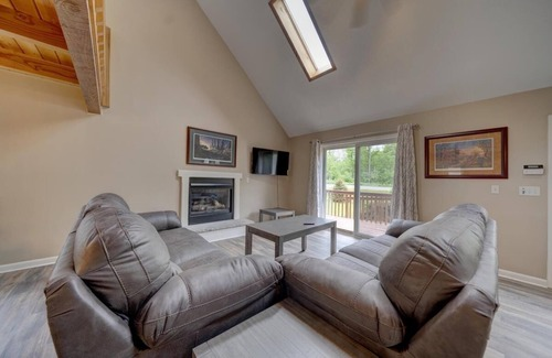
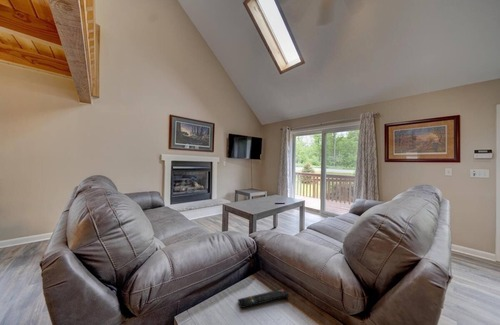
+ remote control (264, 298)
